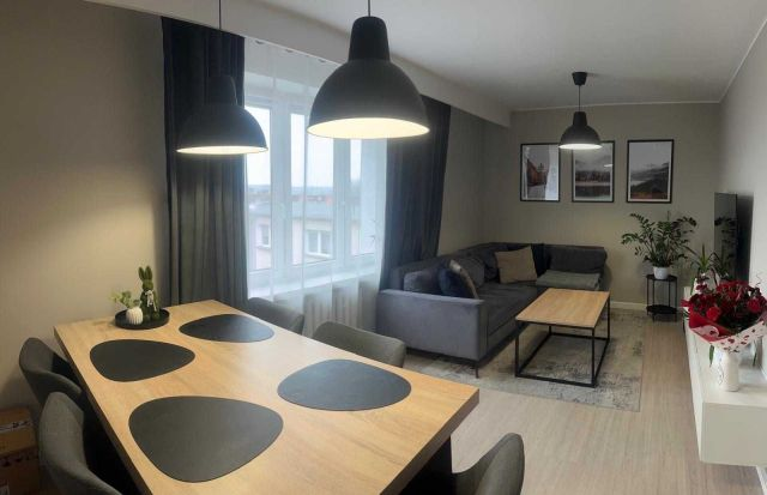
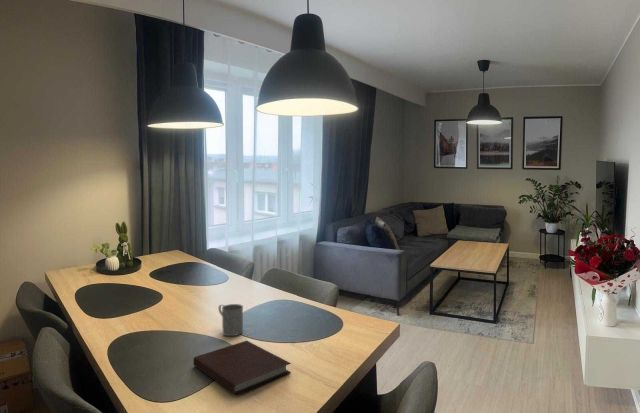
+ mug (229, 318)
+ notebook (241, 364)
